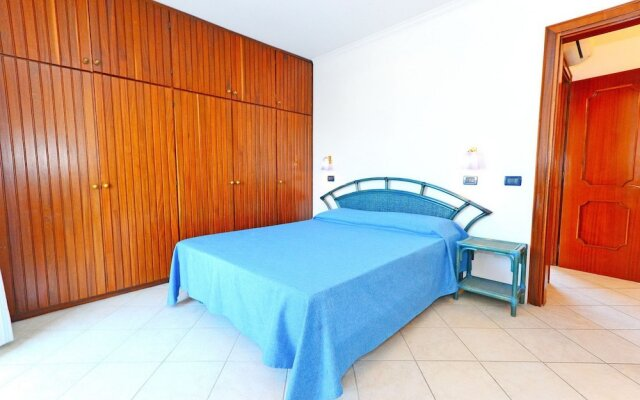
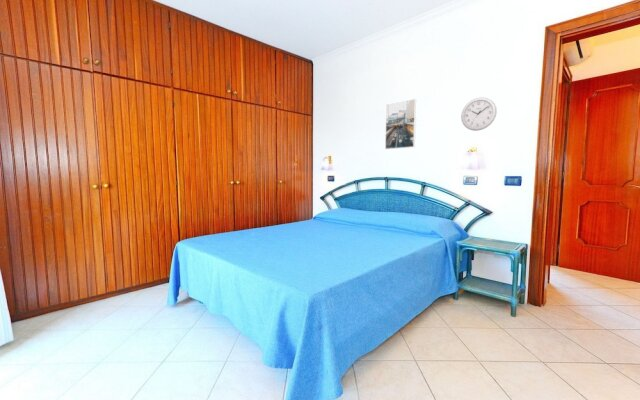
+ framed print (400, 125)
+ wall clock (478, 114)
